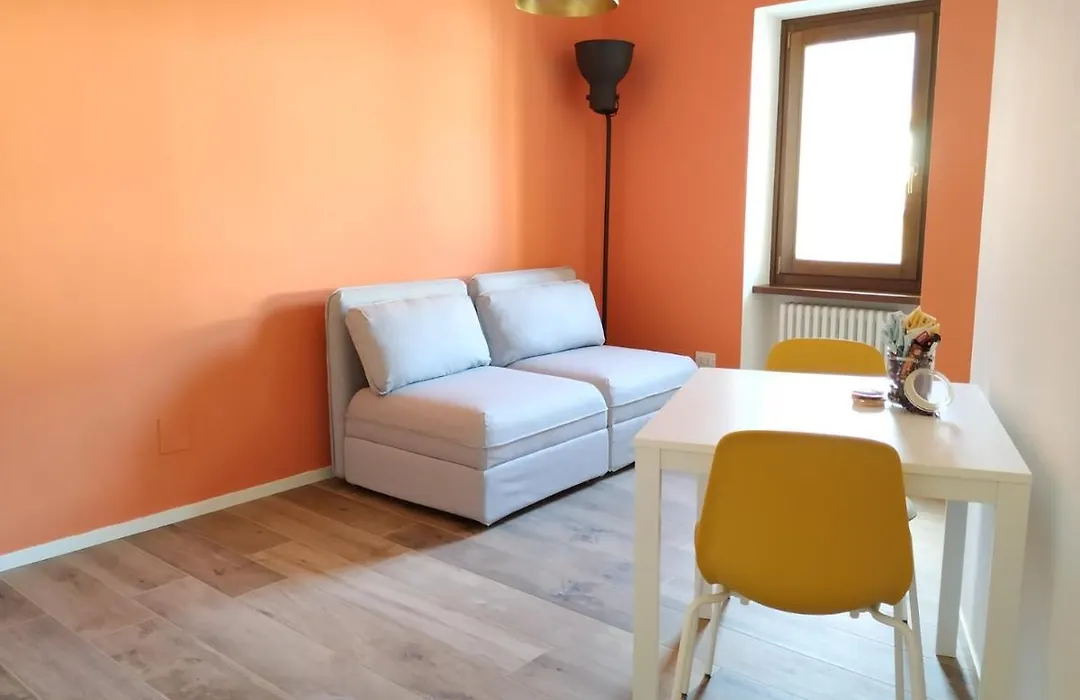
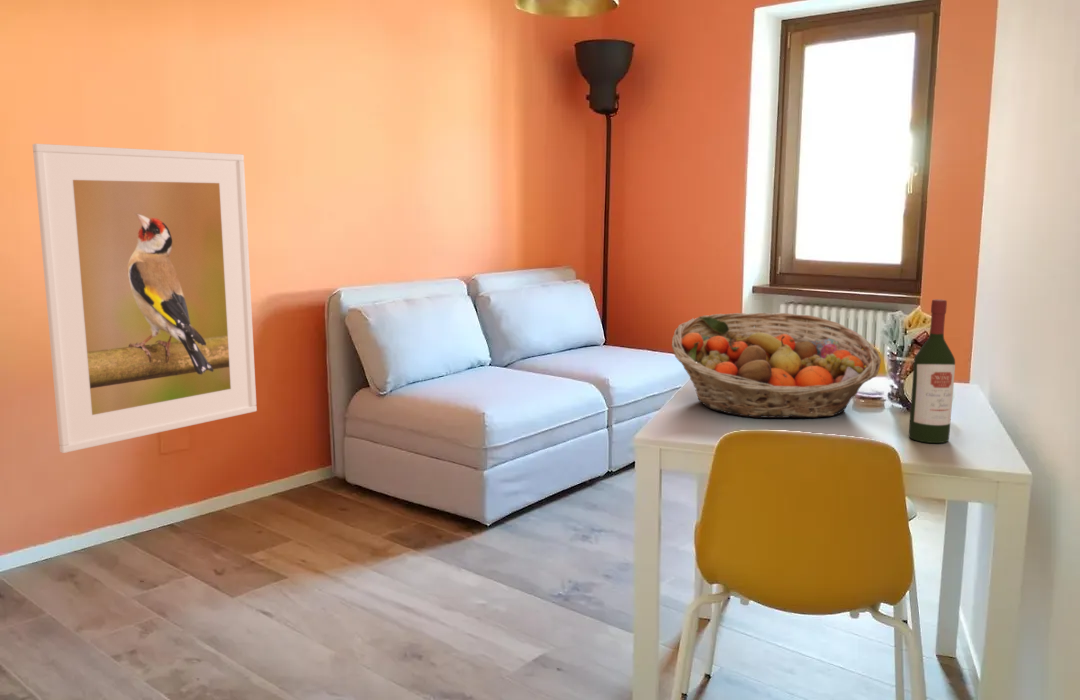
+ fruit basket (772, 362)
+ wine bottle (933, 370)
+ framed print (157, 293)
